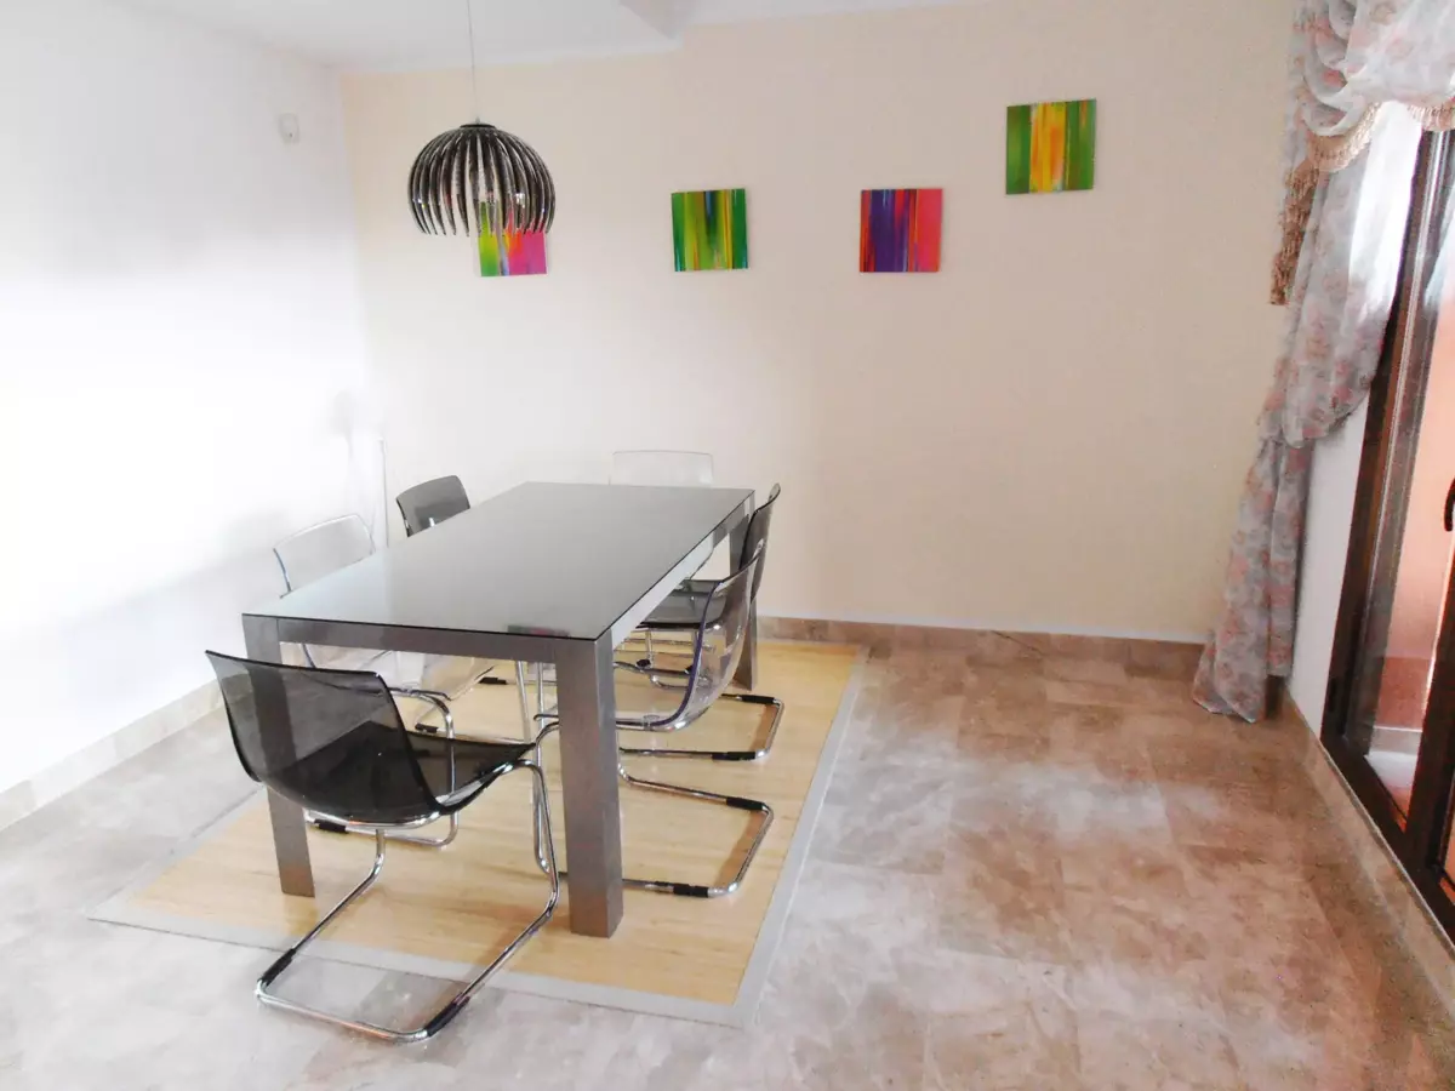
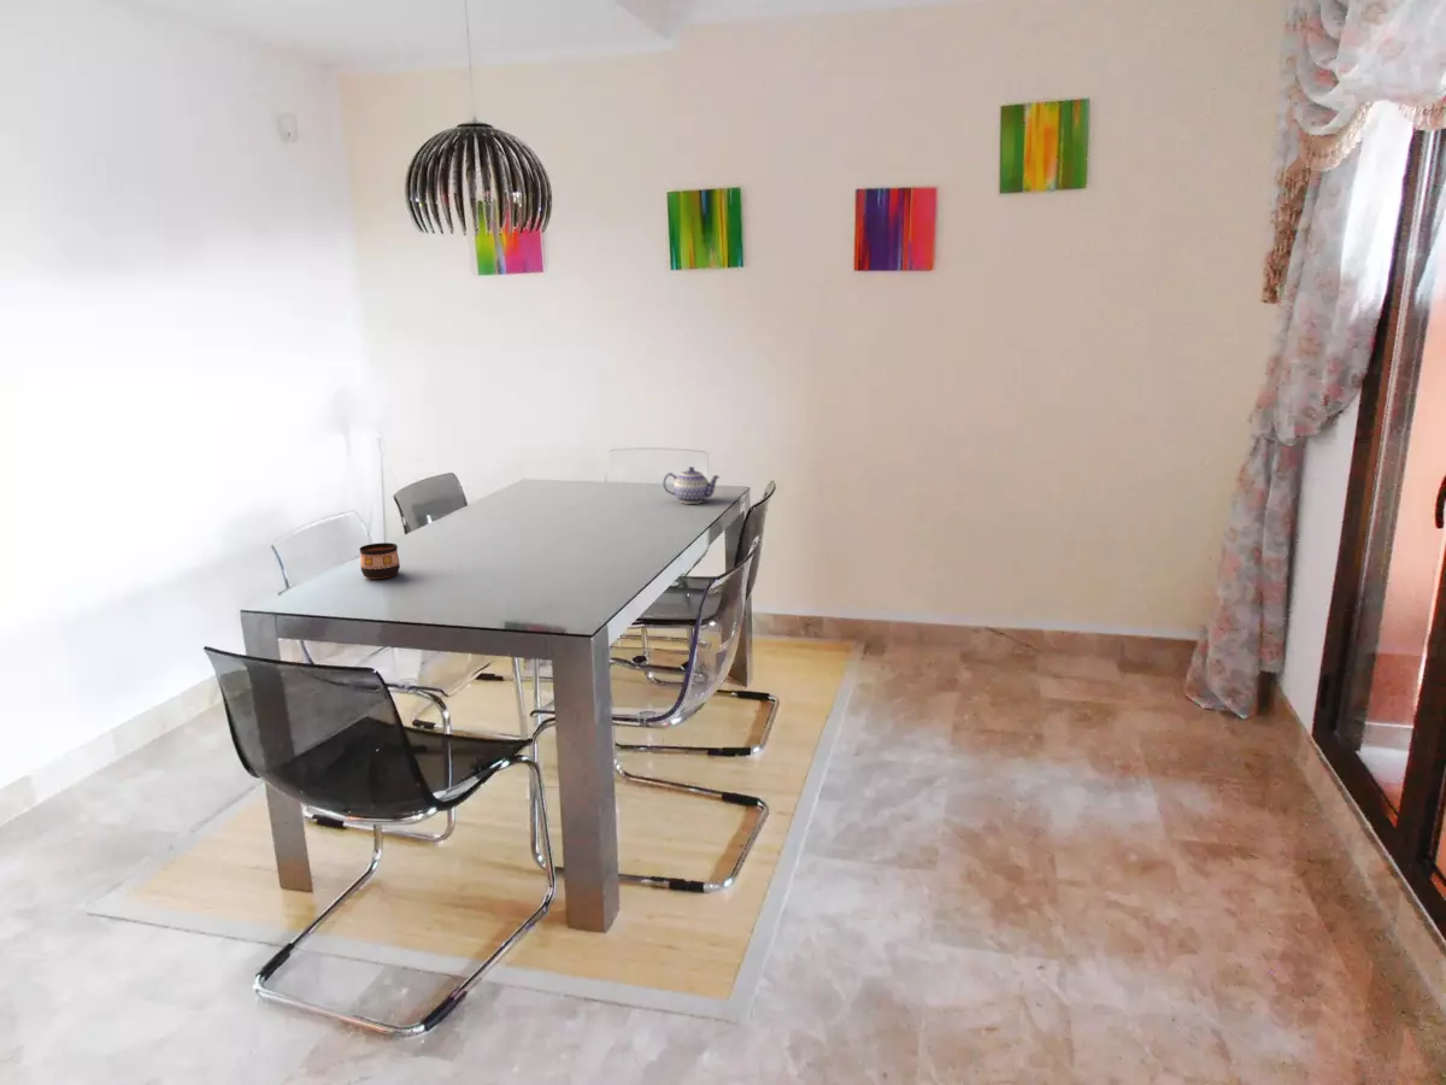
+ teapot (692, 483)
+ cup (381, 561)
